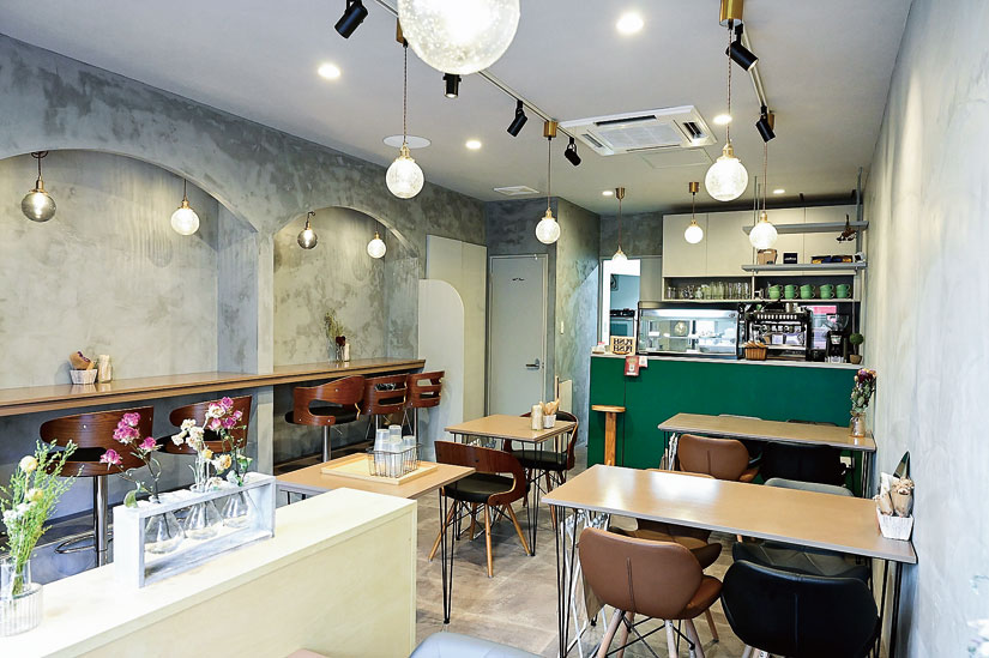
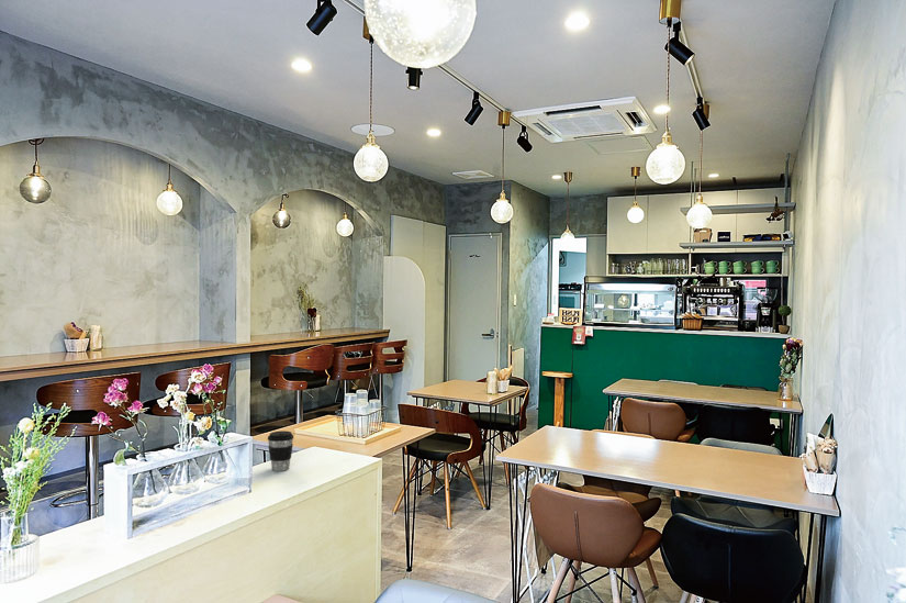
+ coffee cup (280, 450)
